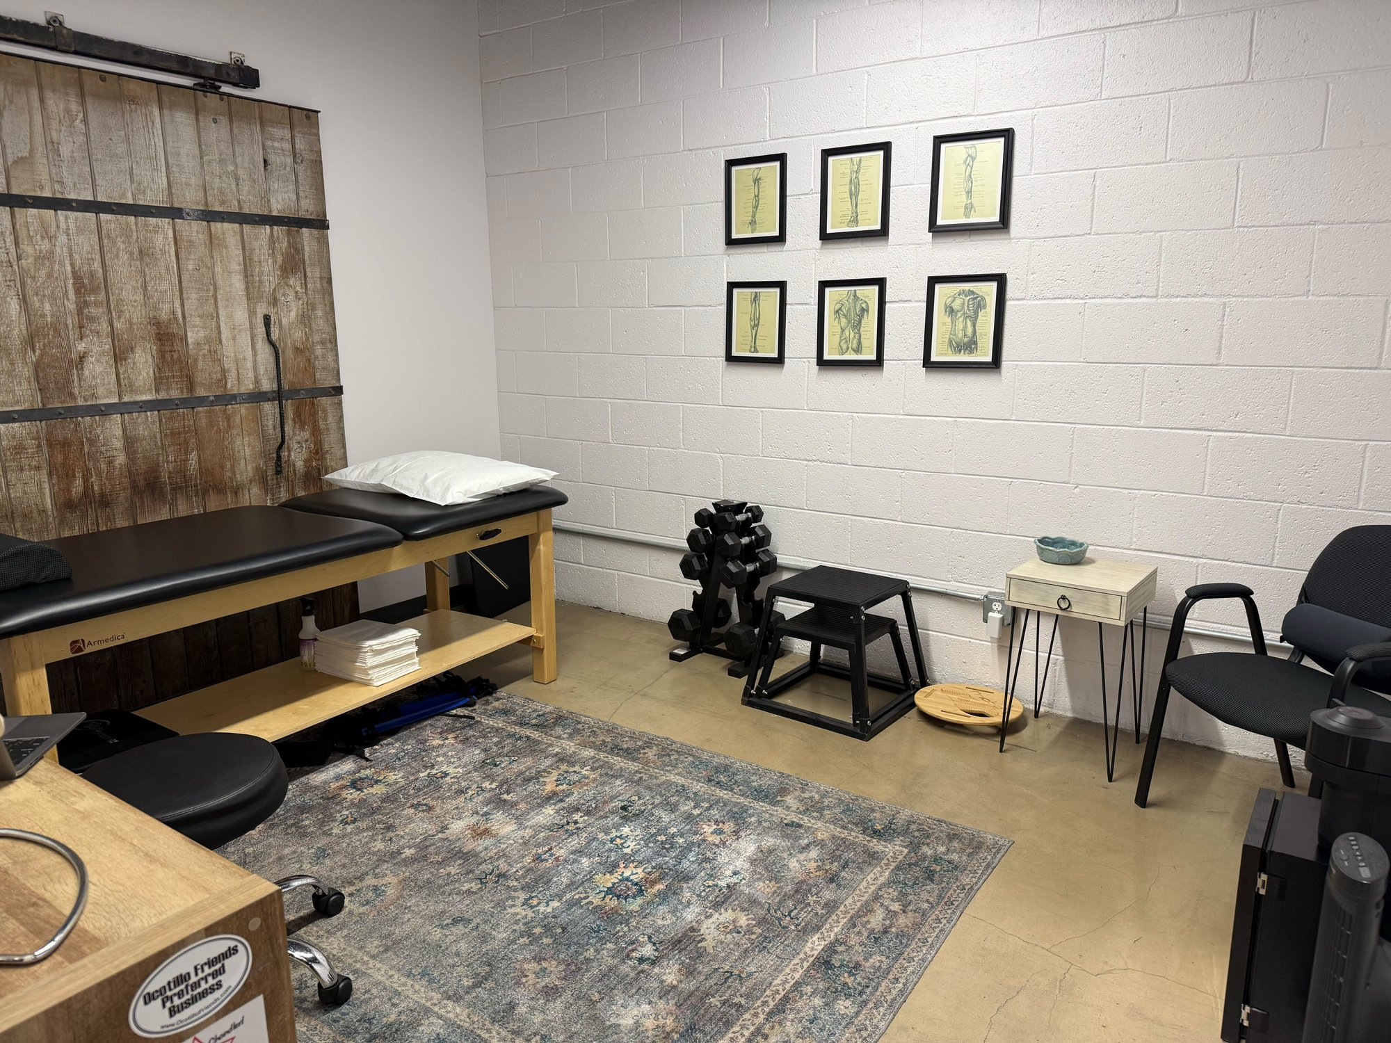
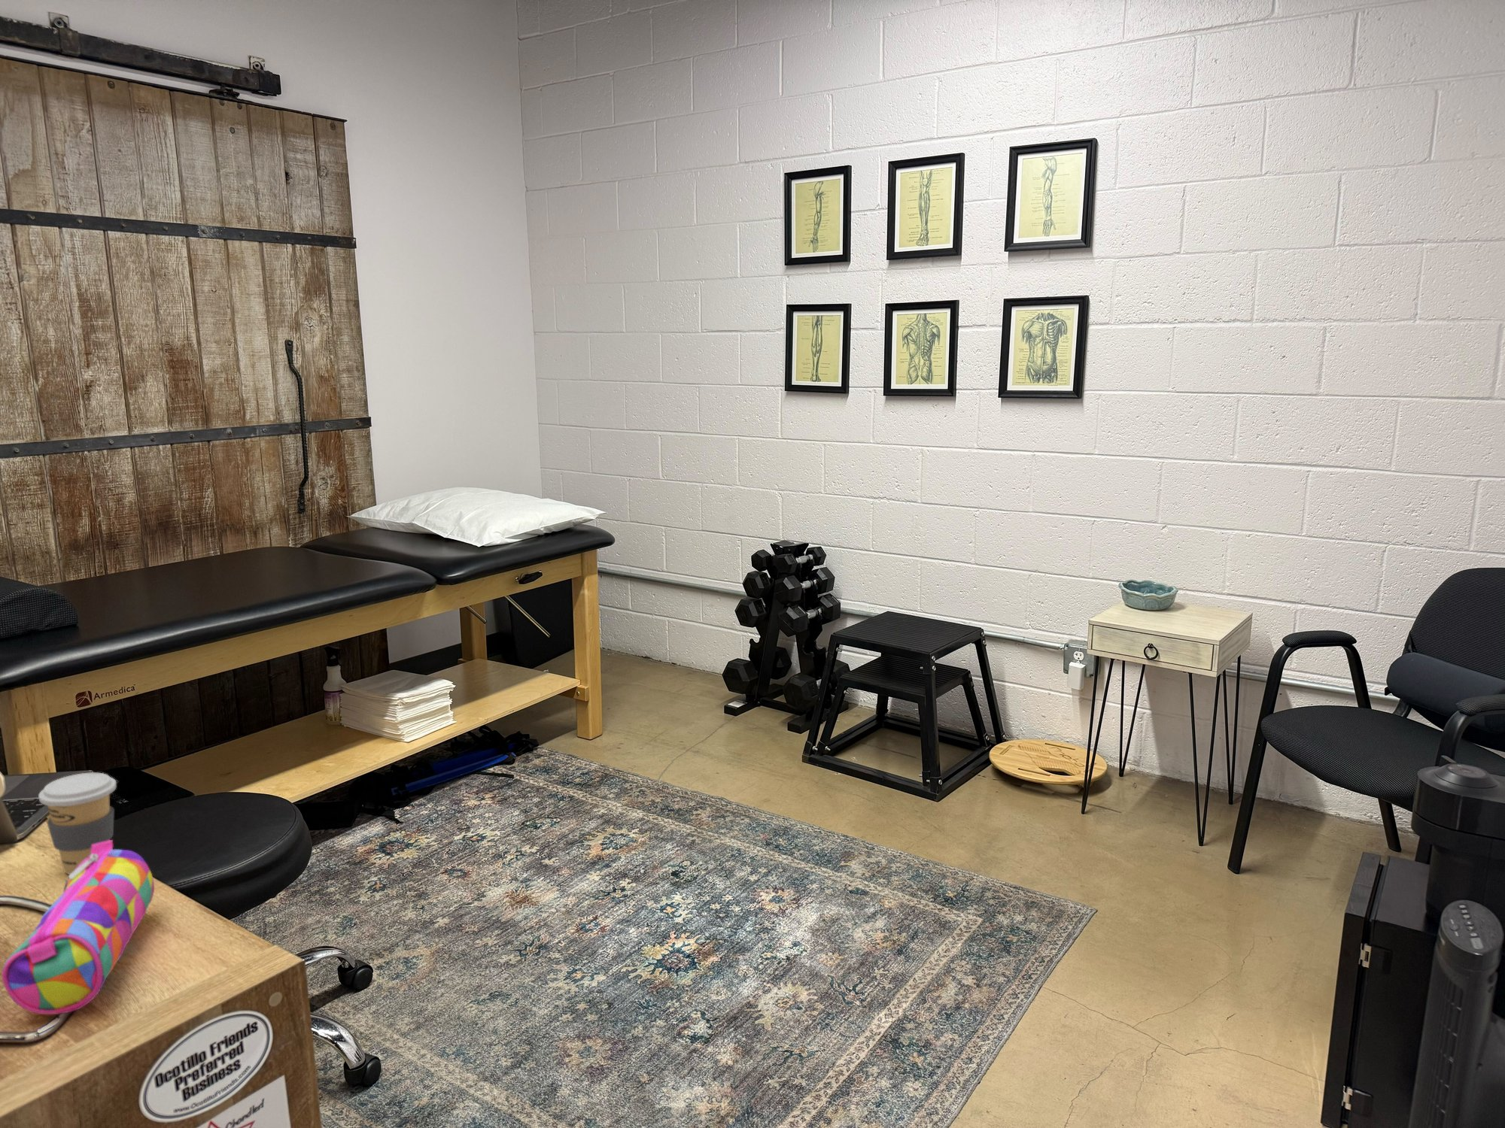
+ pencil case (84, 923)
+ coffee cup (82, 825)
